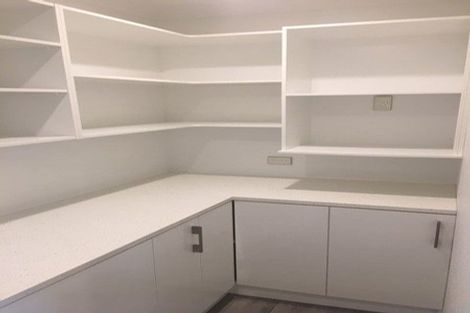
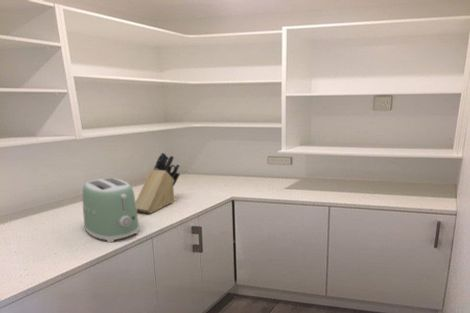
+ toaster (109, 205)
+ knife block (157, 180)
